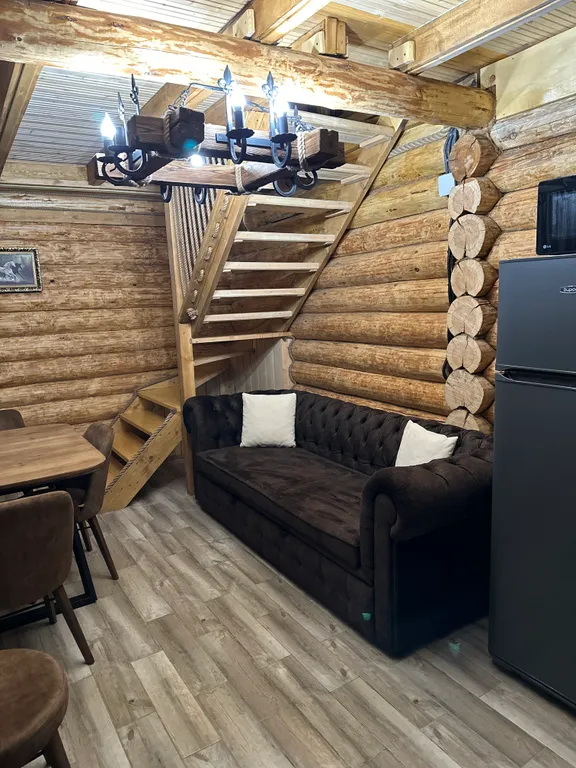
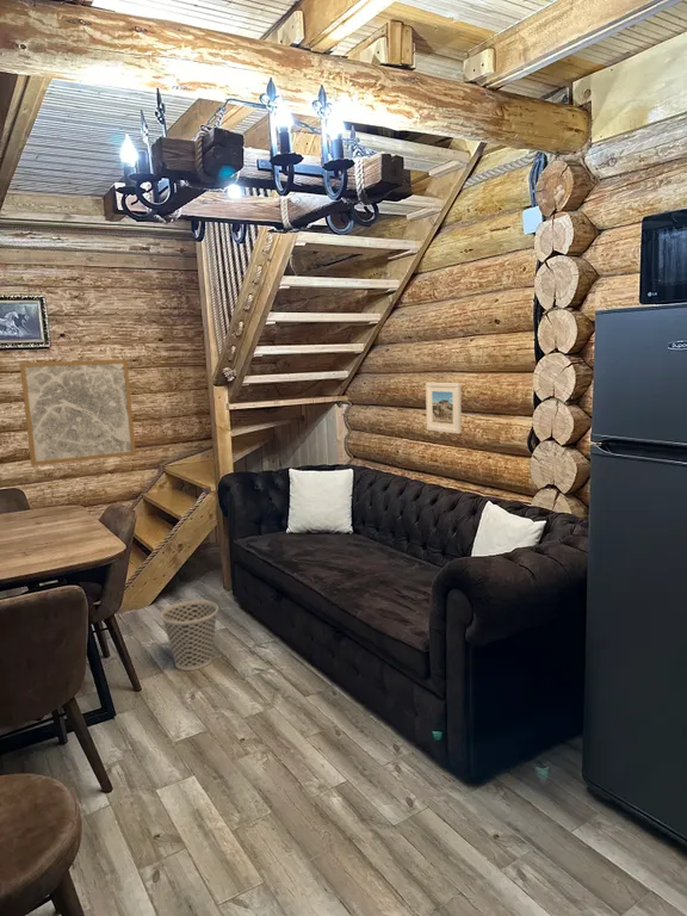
+ wastebasket (191, 636)
+ wall art (80, 410)
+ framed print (442, 407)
